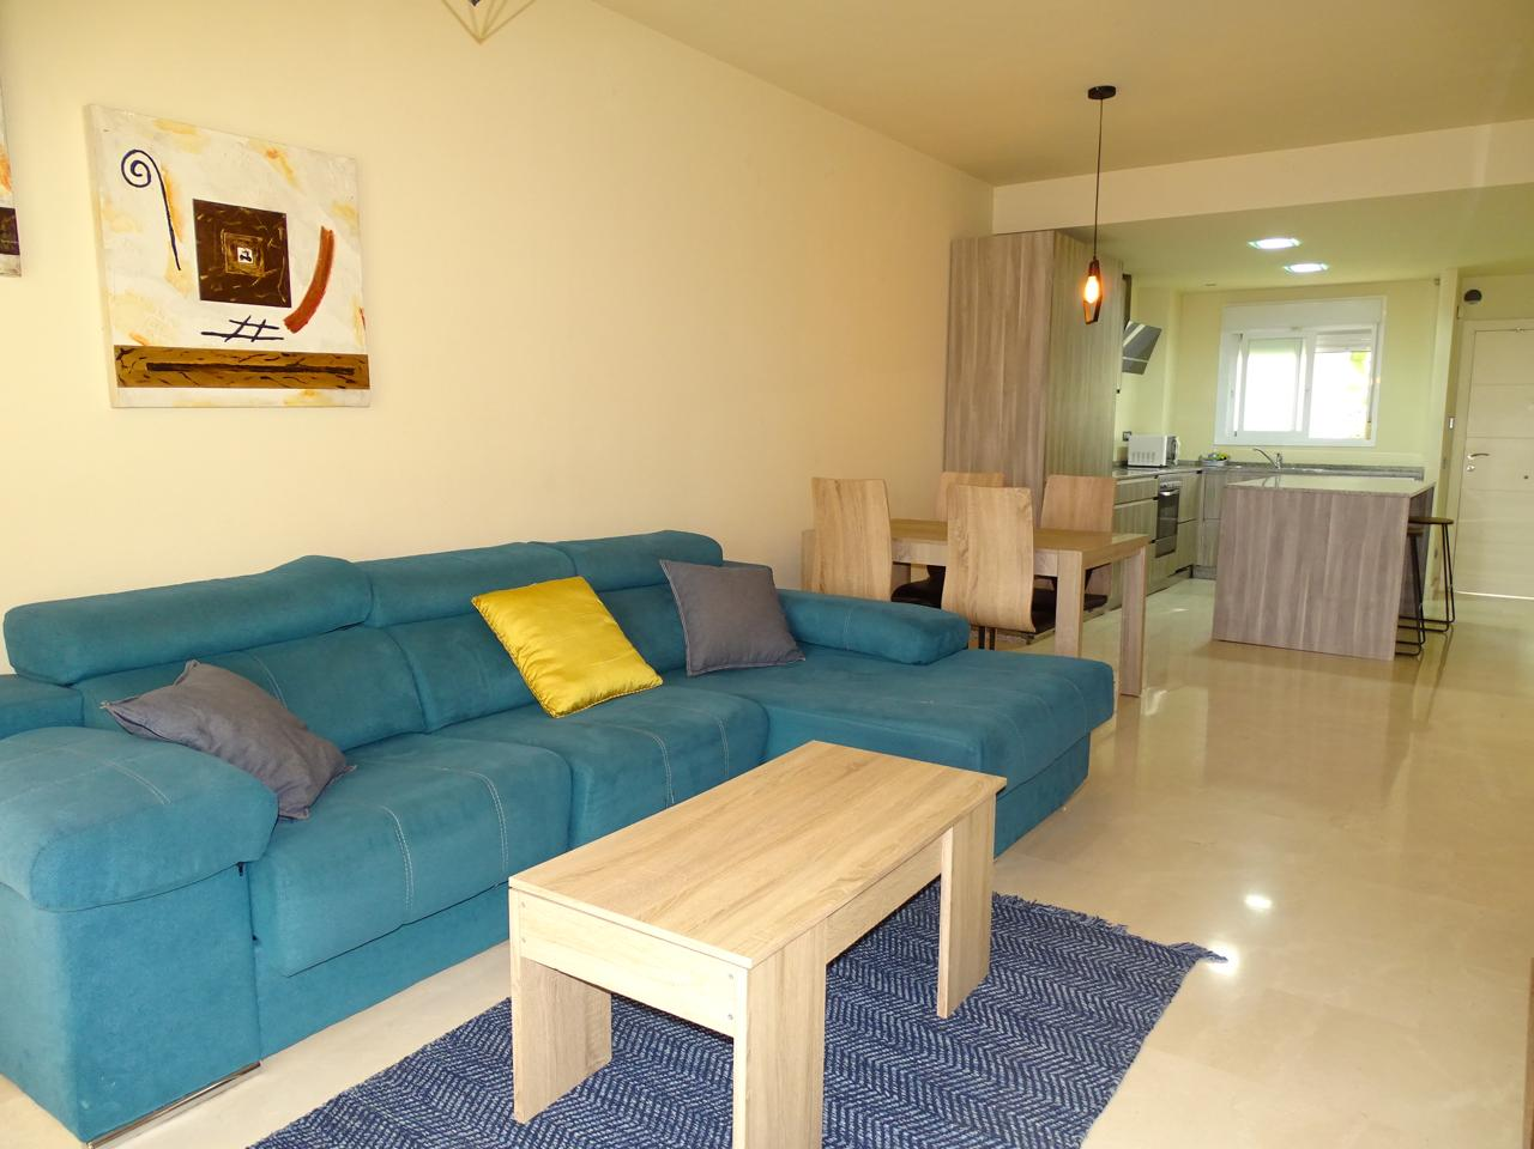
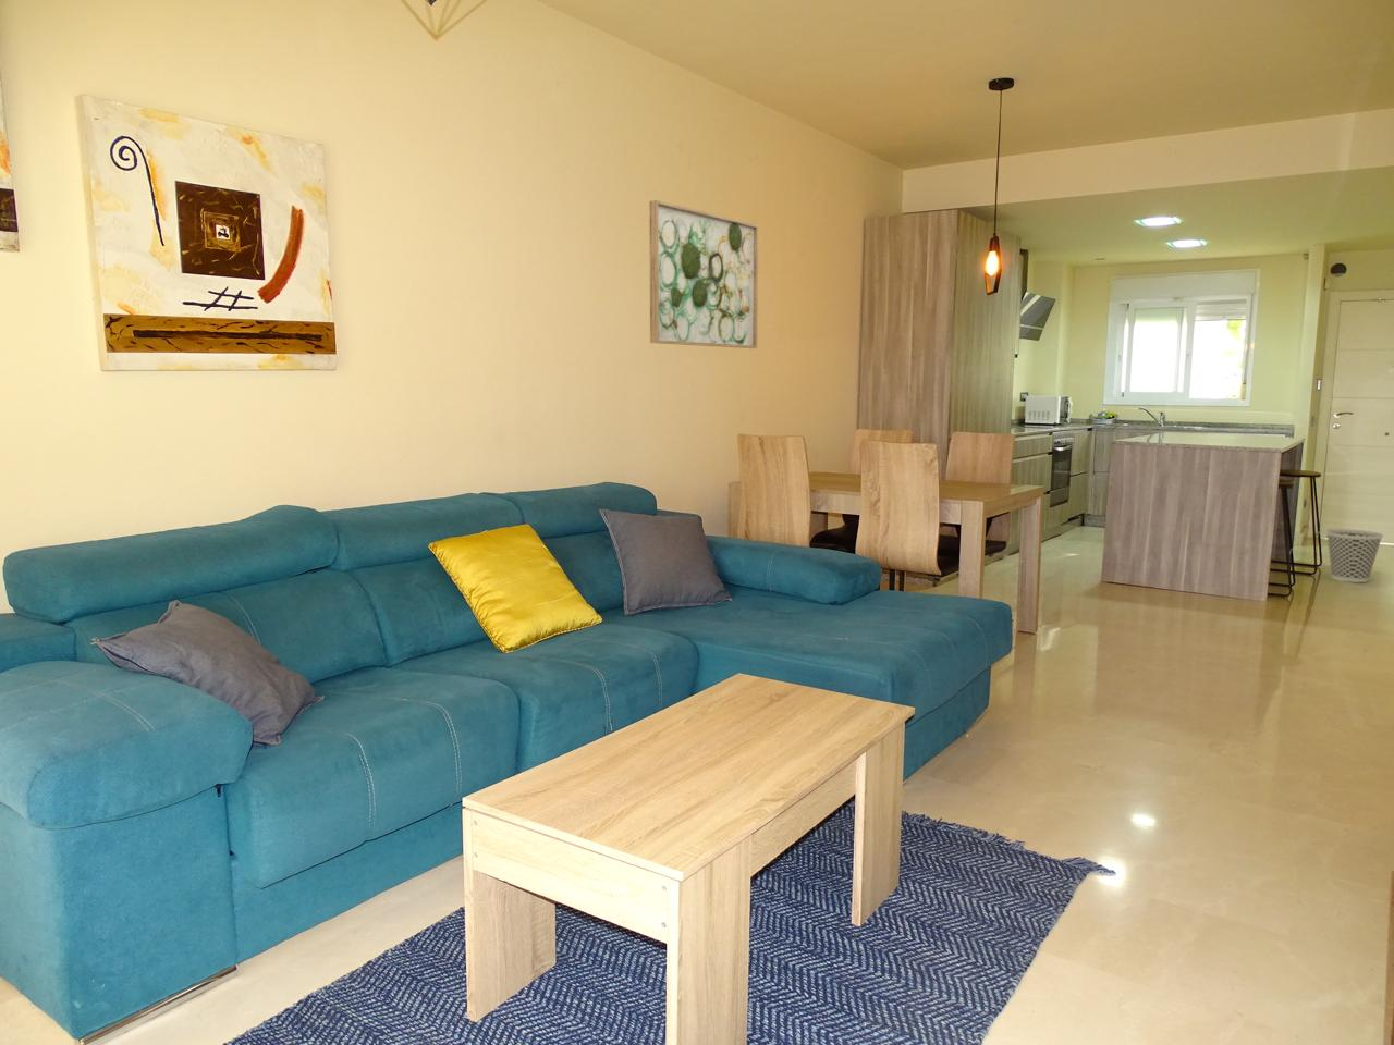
+ wastebasket (1351, 555)
+ wall art (709, 280)
